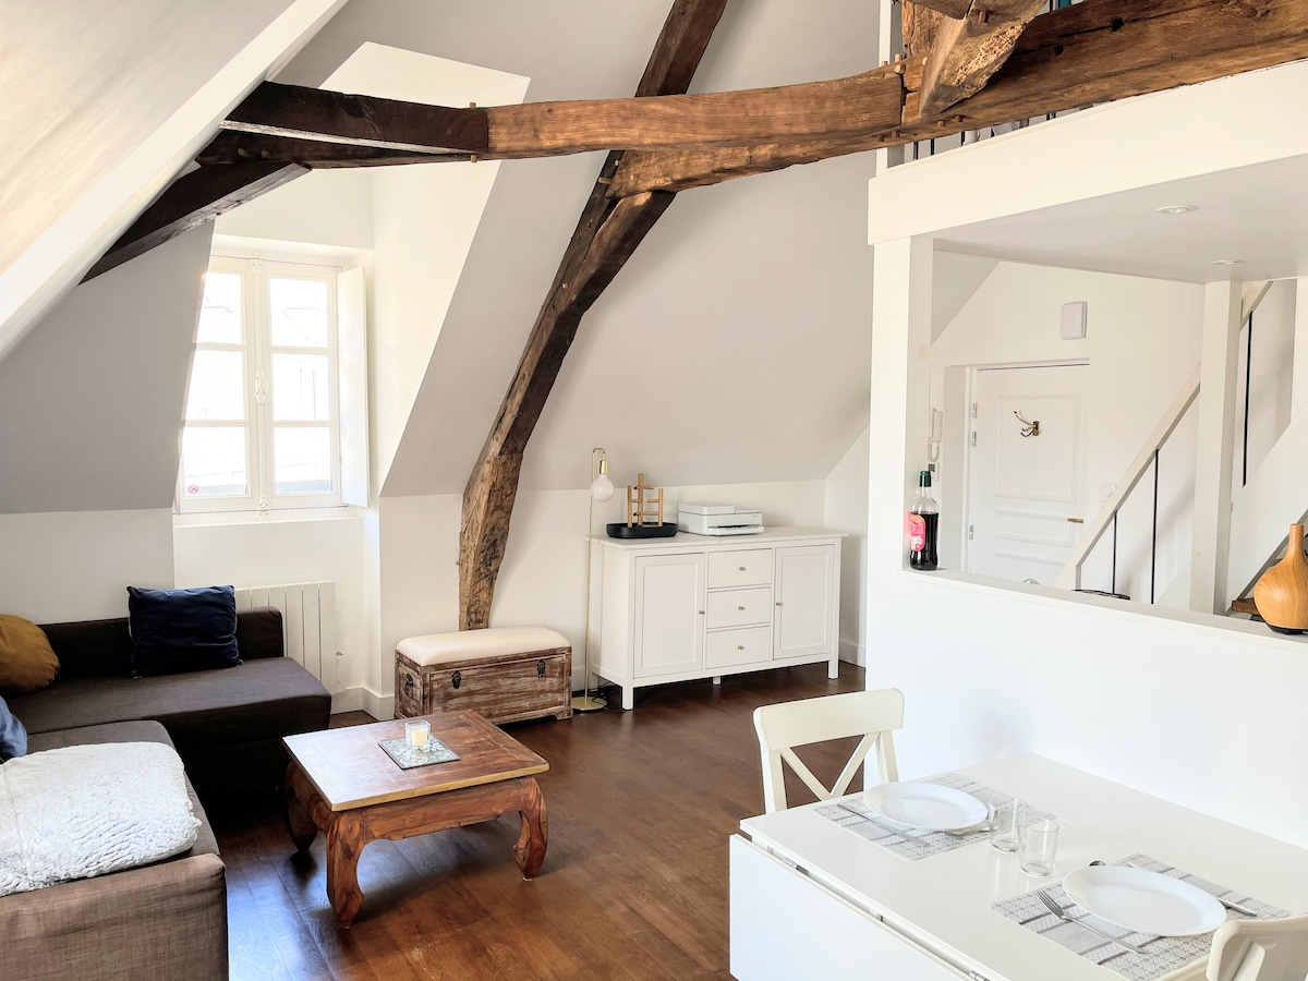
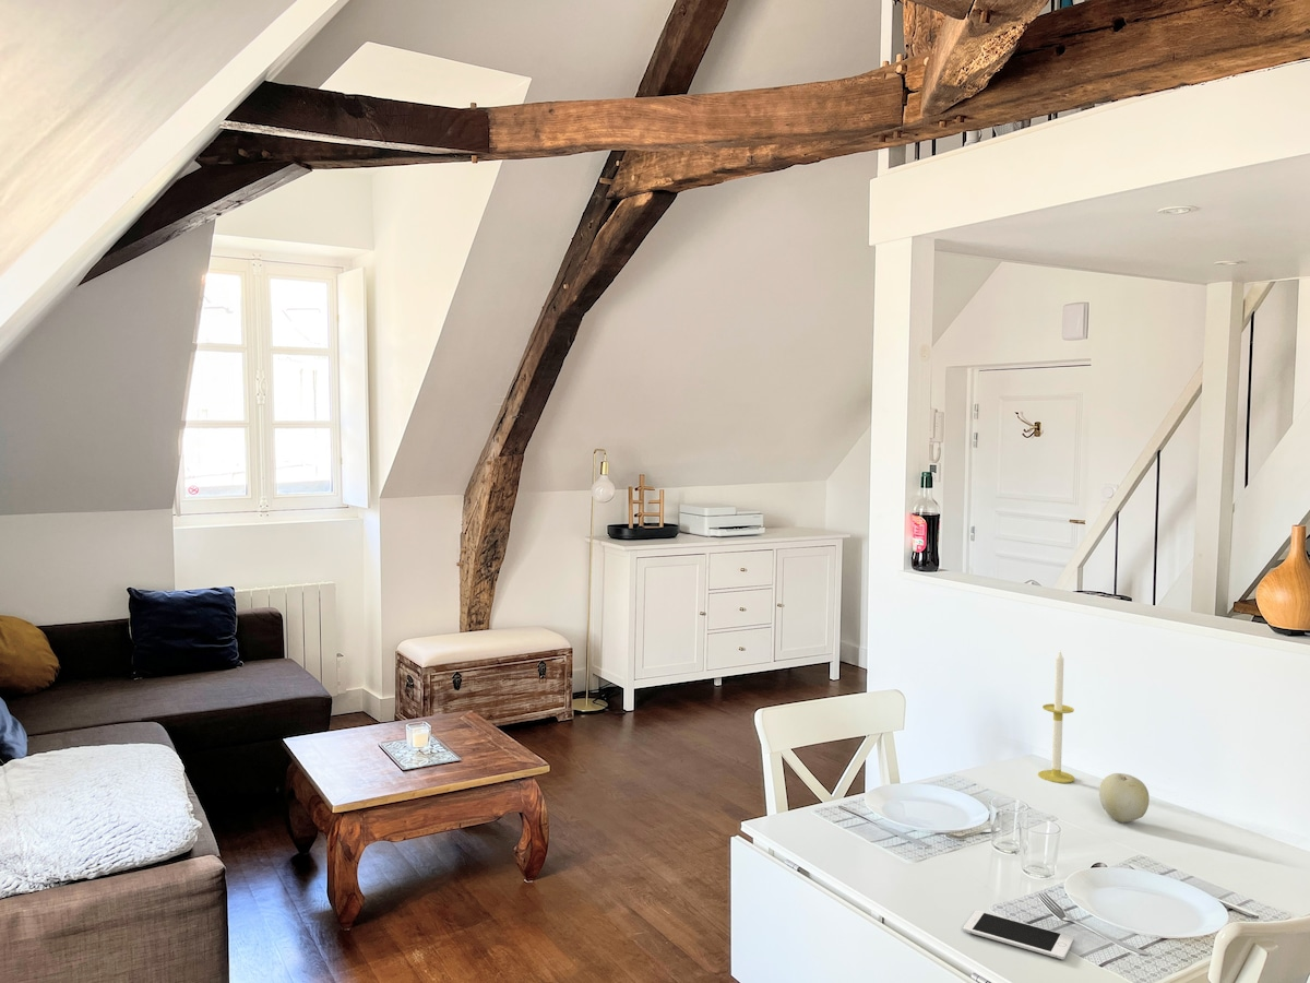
+ cell phone (1017, 934)
+ candle (1058, 713)
+ fruit (1123, 797)
